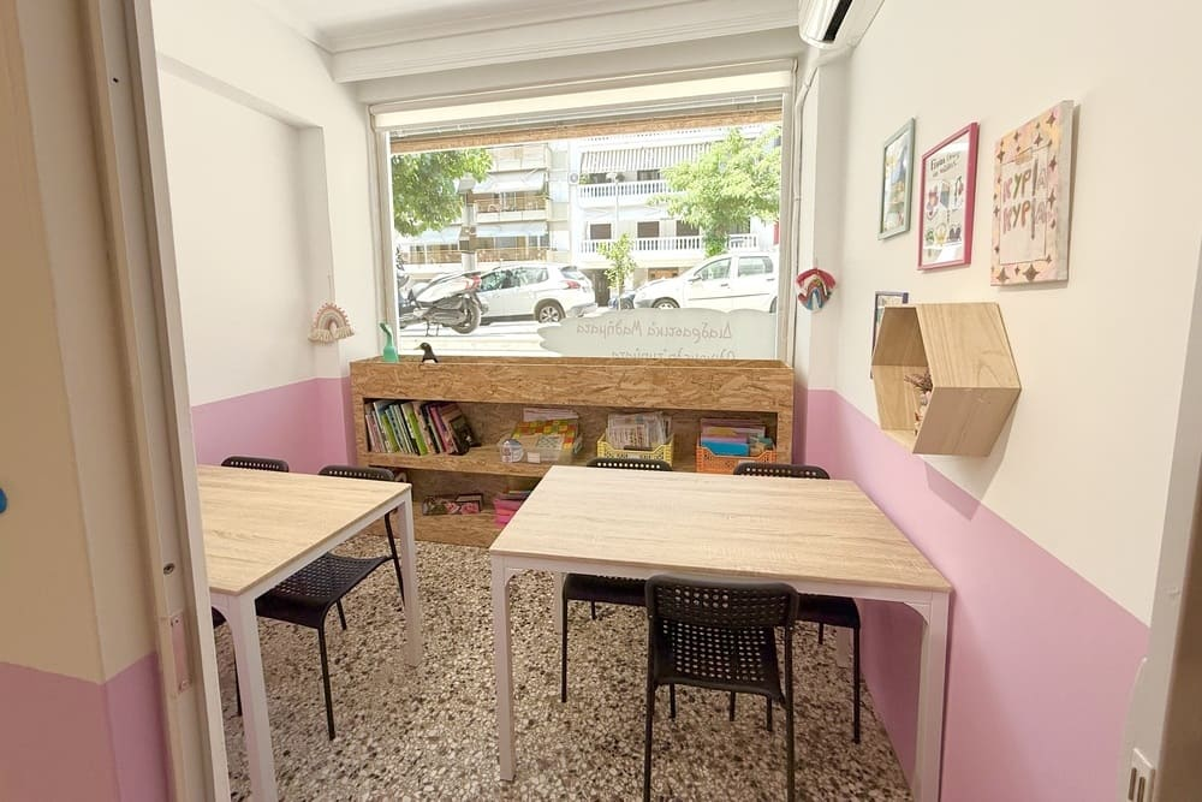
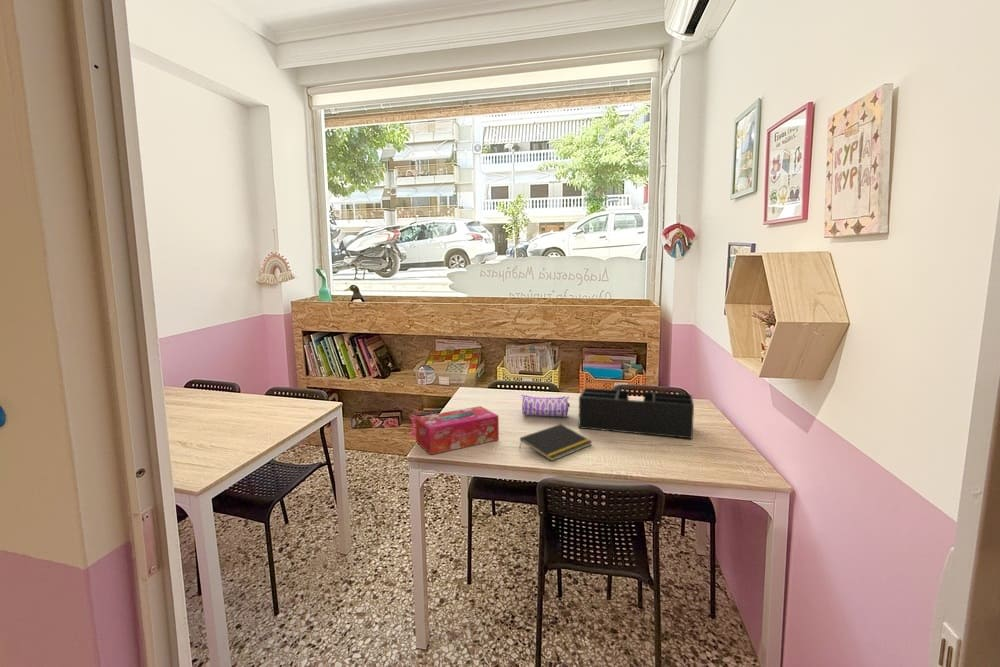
+ pencil case (545, 405)
+ tissue box (457, 428)
+ desk organizer (634, 411)
+ notepad (556, 441)
